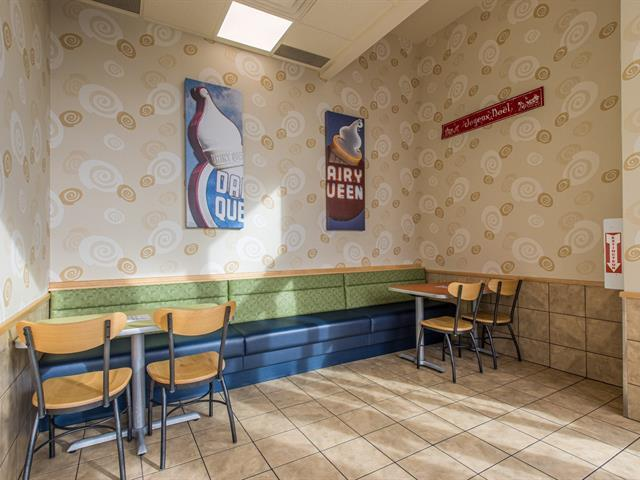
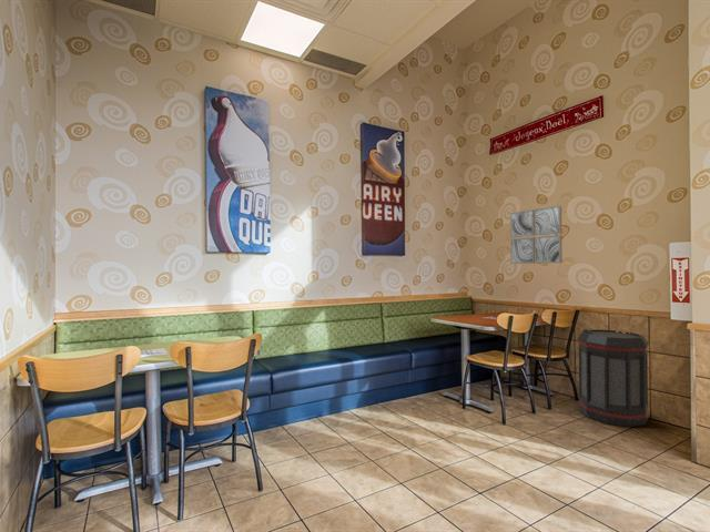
+ trash can (611, 372)
+ wall art (534, 235)
